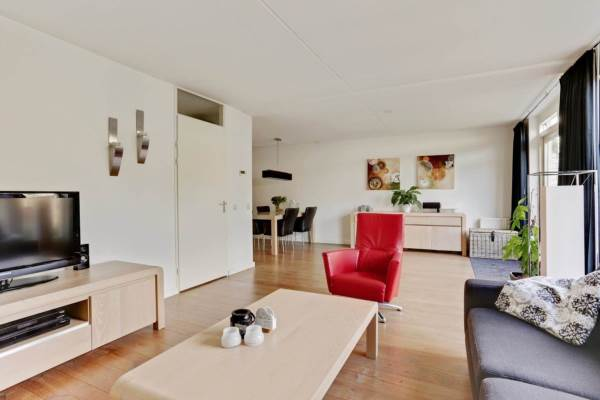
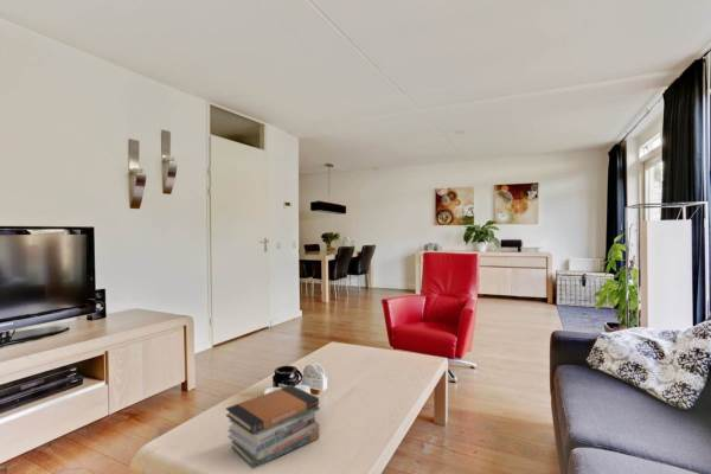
+ book stack (274, 423)
